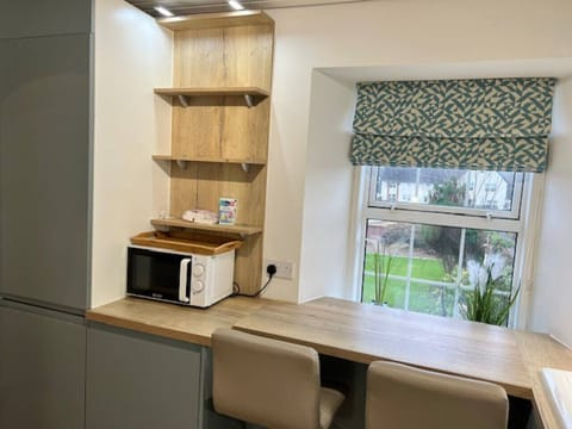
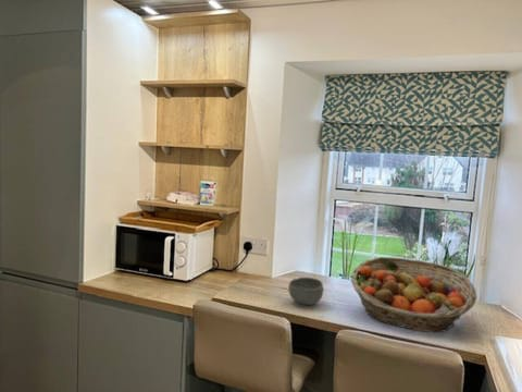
+ fruit basket (409, 292)
+ bowl (306, 292)
